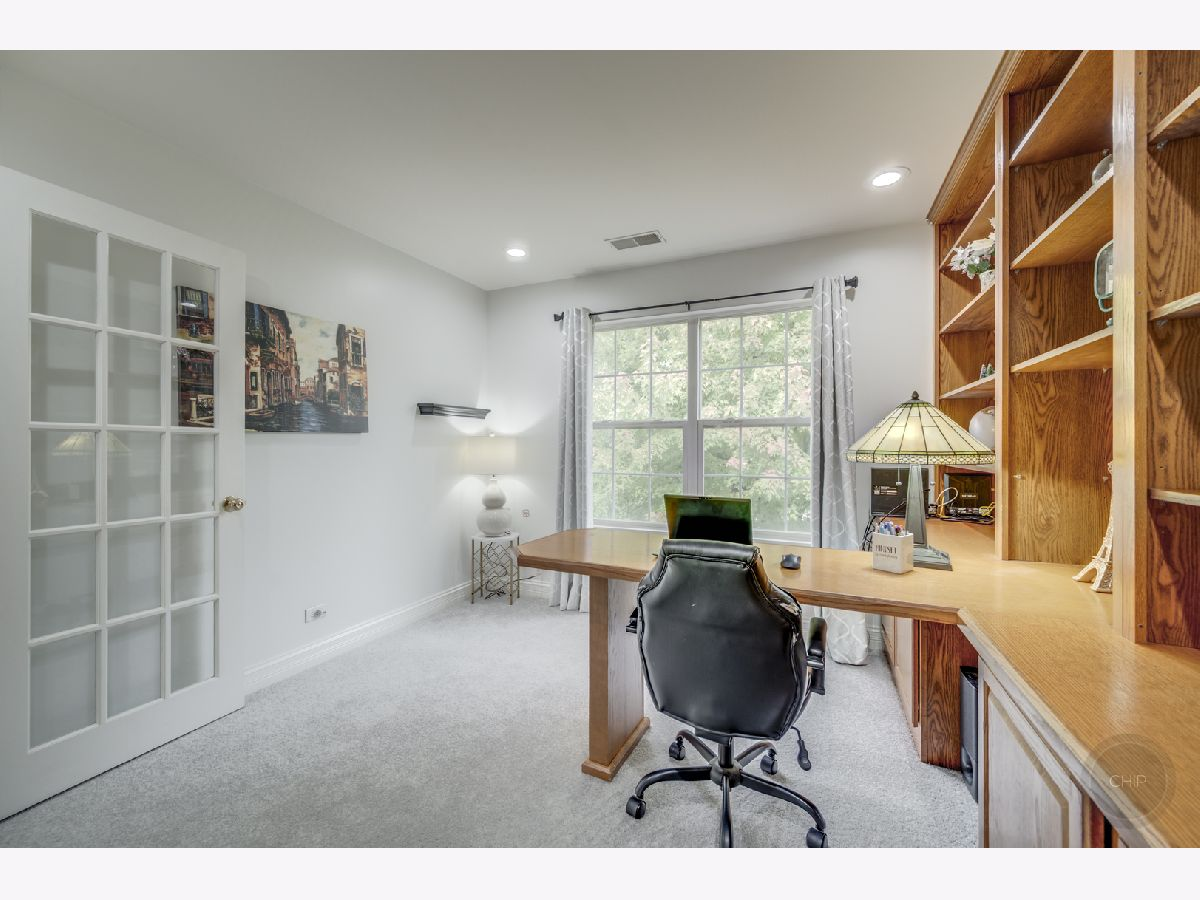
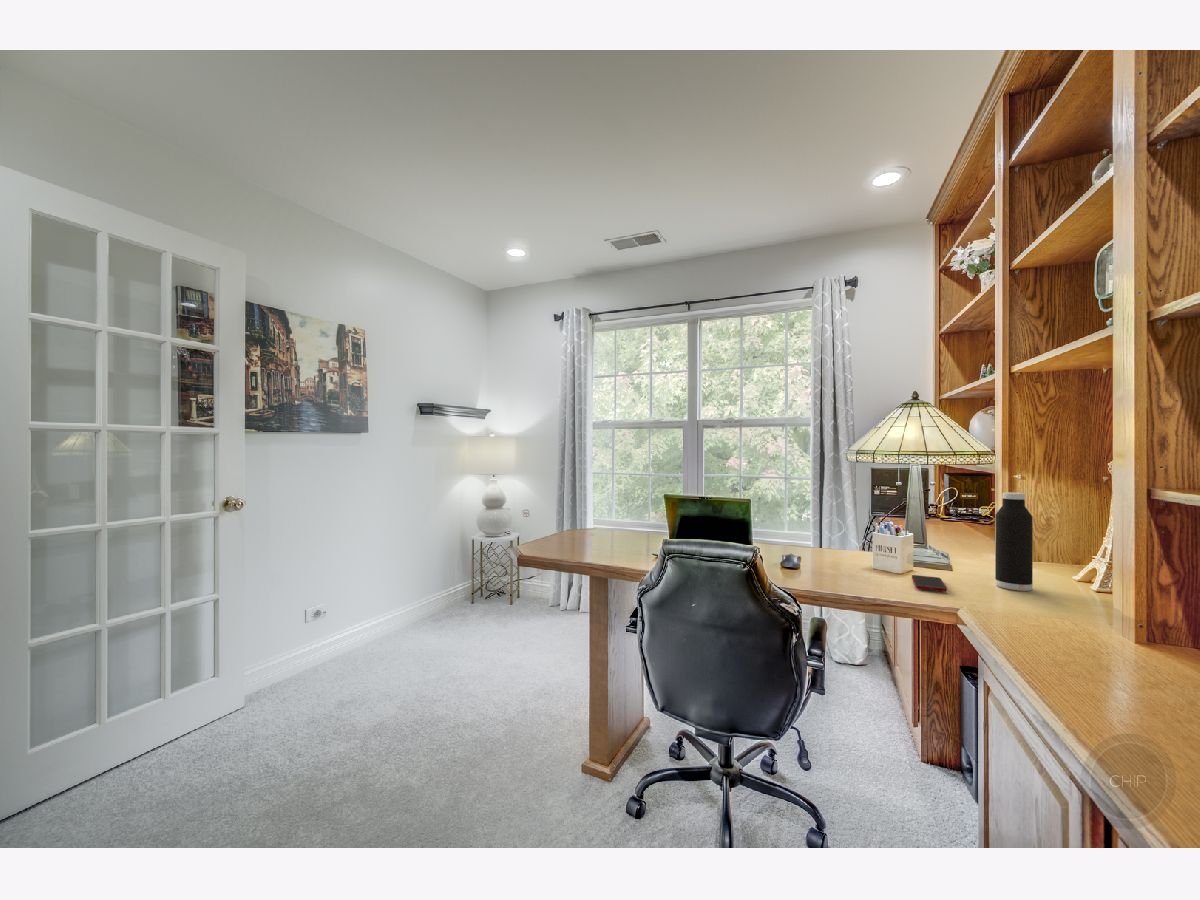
+ cell phone (928, 583)
+ water bottle (1013, 539)
